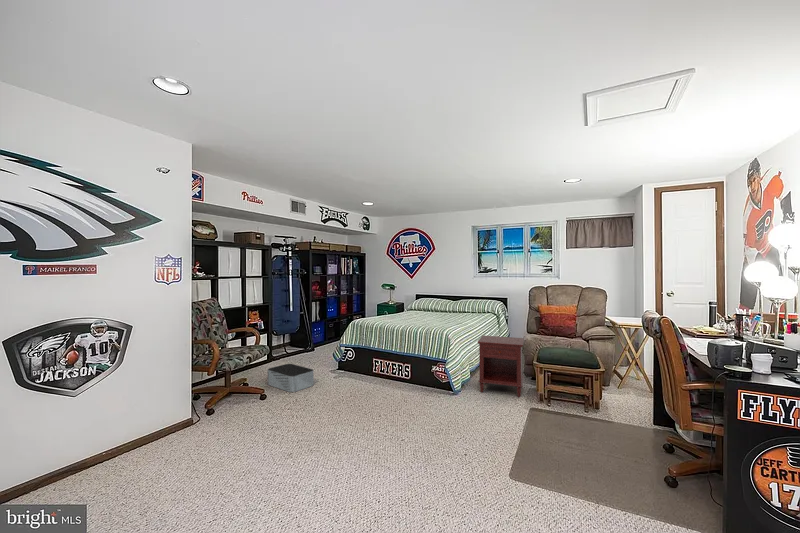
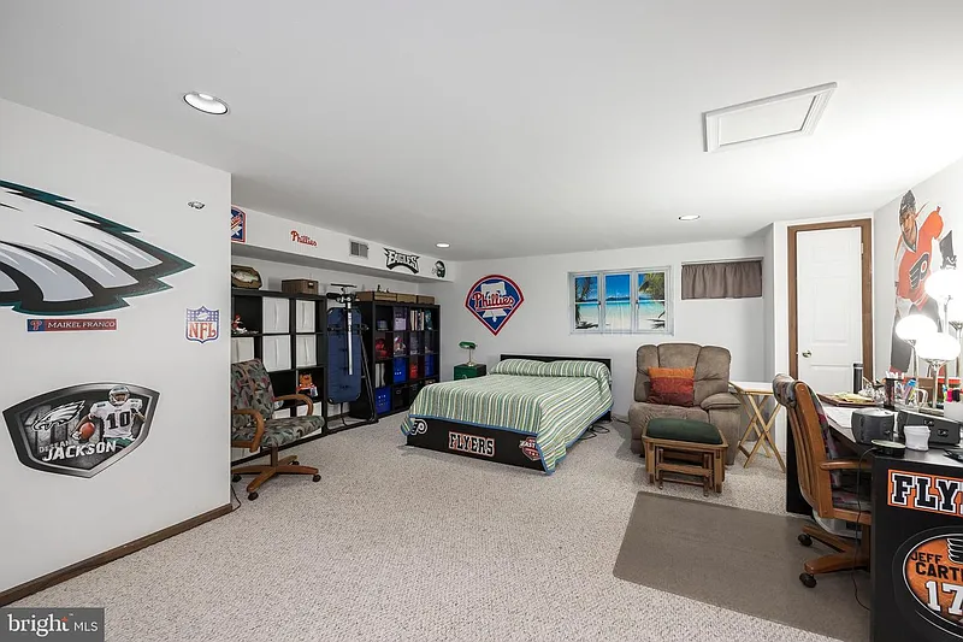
- nightstand (501, 364)
- storage bin (290, 377)
